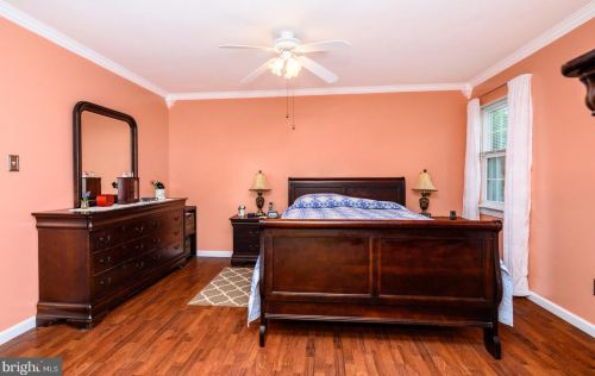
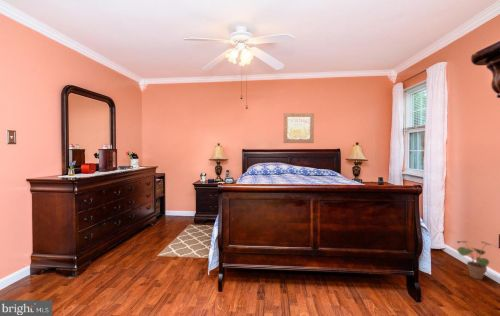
+ potted plant (476, 259)
+ wall art (298, 128)
